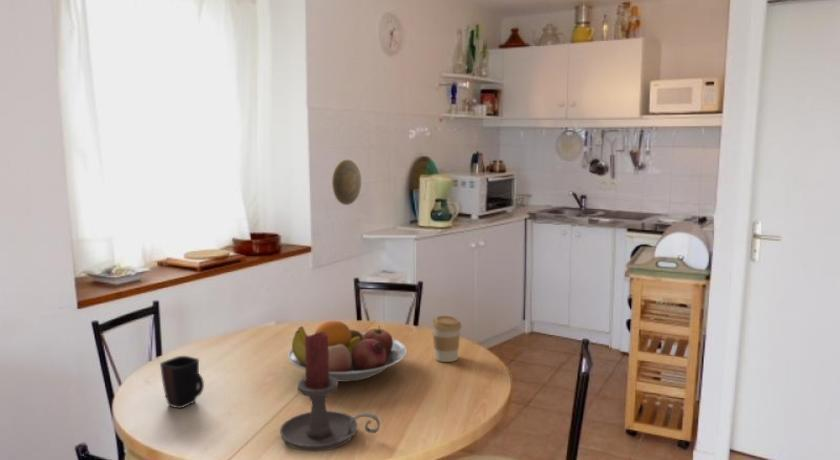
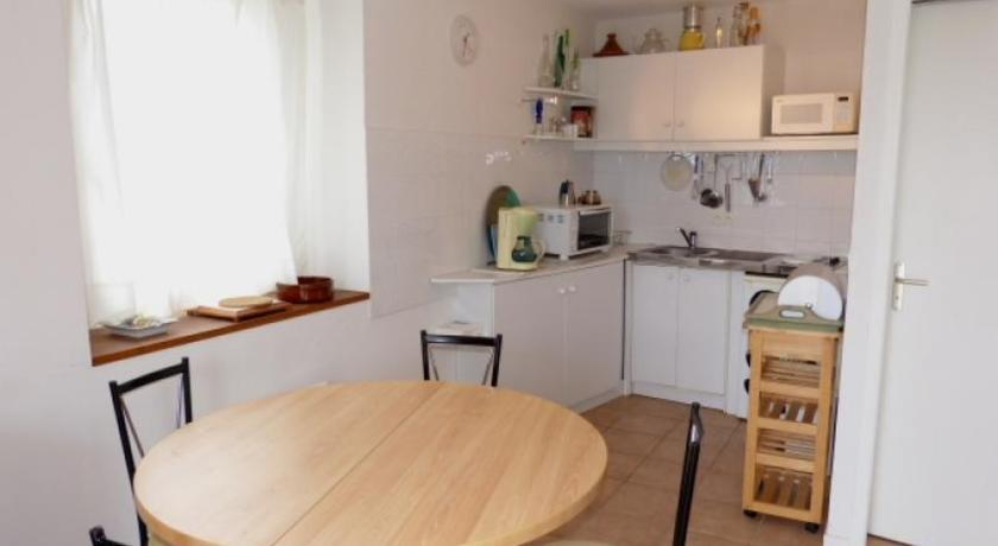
- candle holder (329, 384)
- mug (186, 382)
- coffee cup (446, 338)
- fruit bowl (348, 346)
- decorative plate (348, 182)
